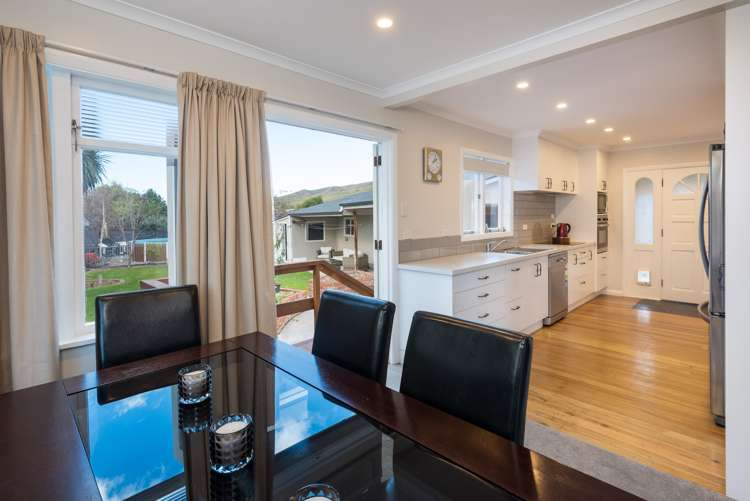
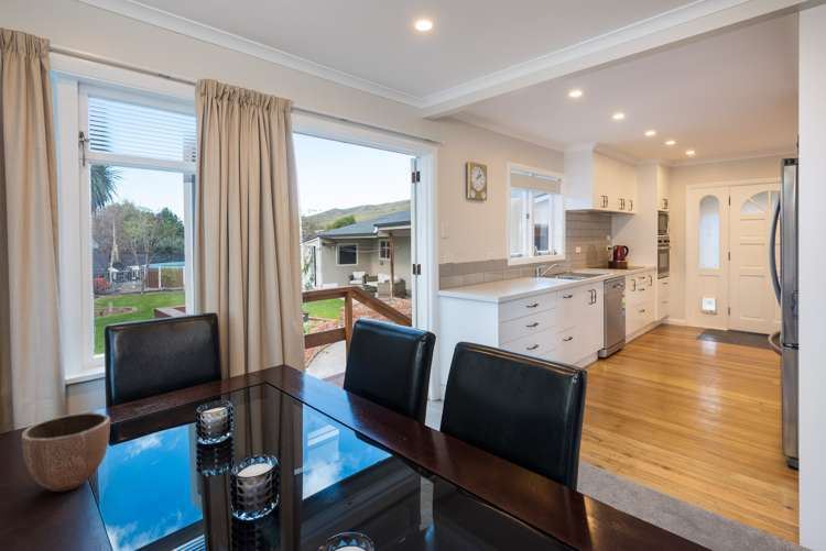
+ decorative bowl (68, 454)
